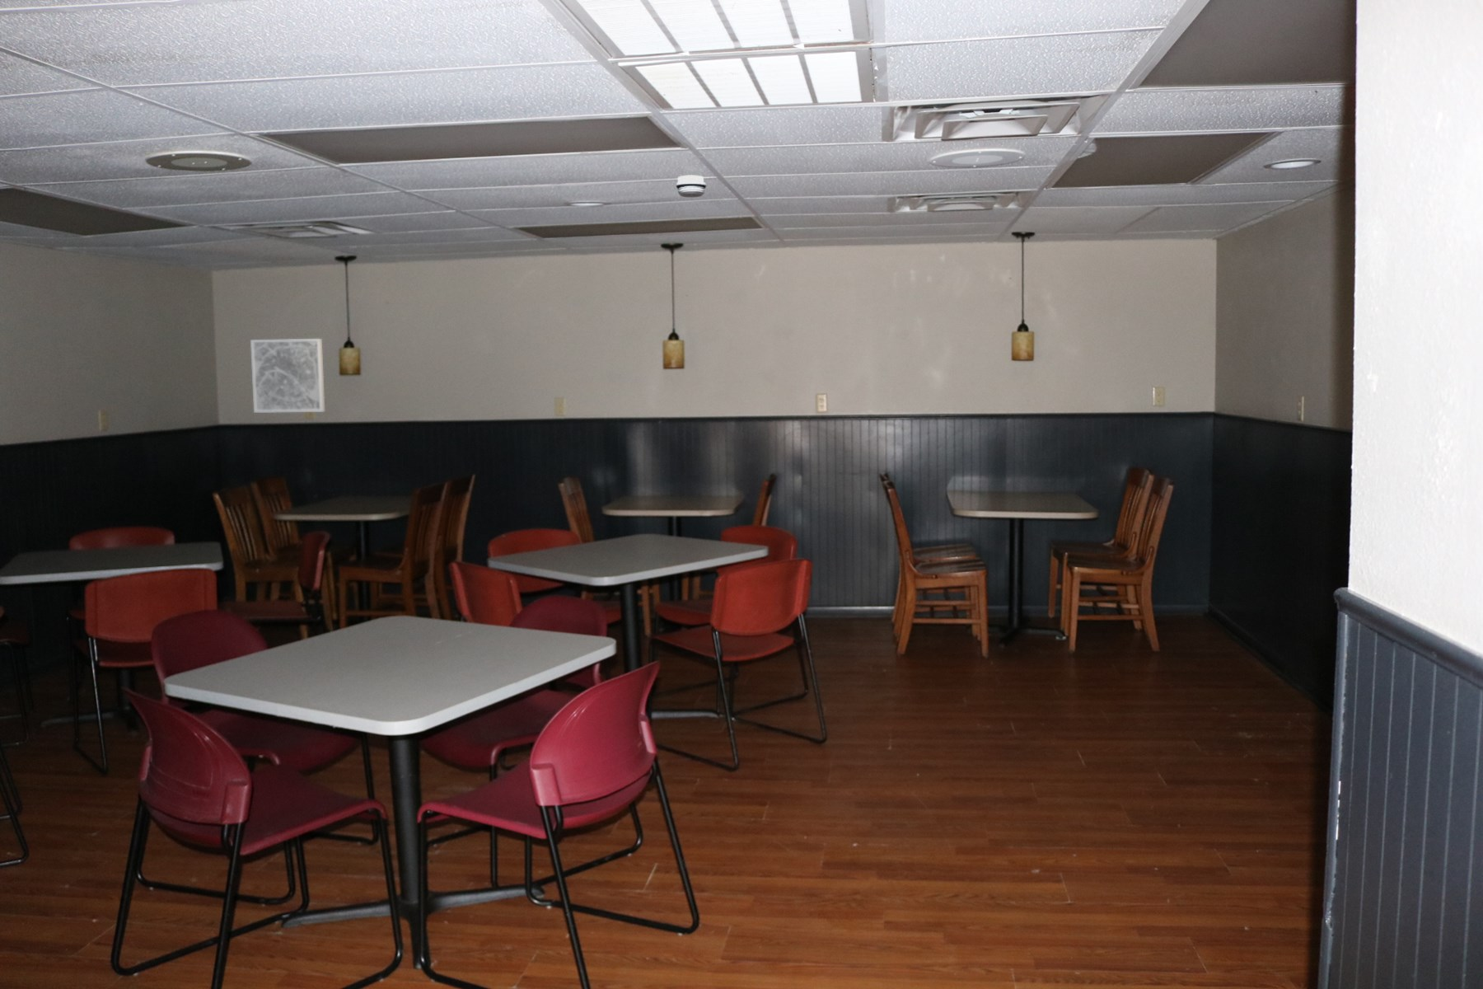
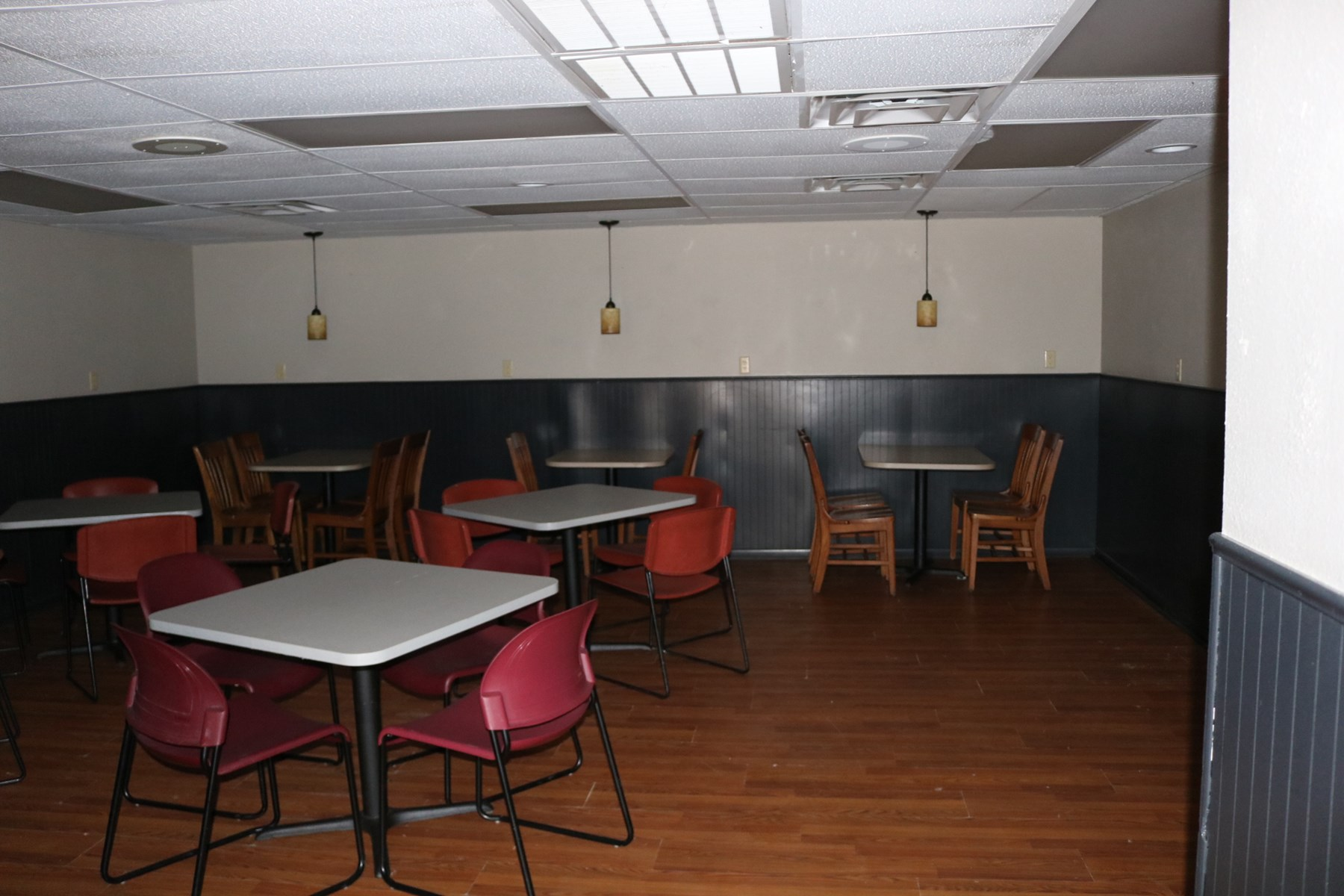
- wall art (288, 375)
- smoke detector (691, 187)
